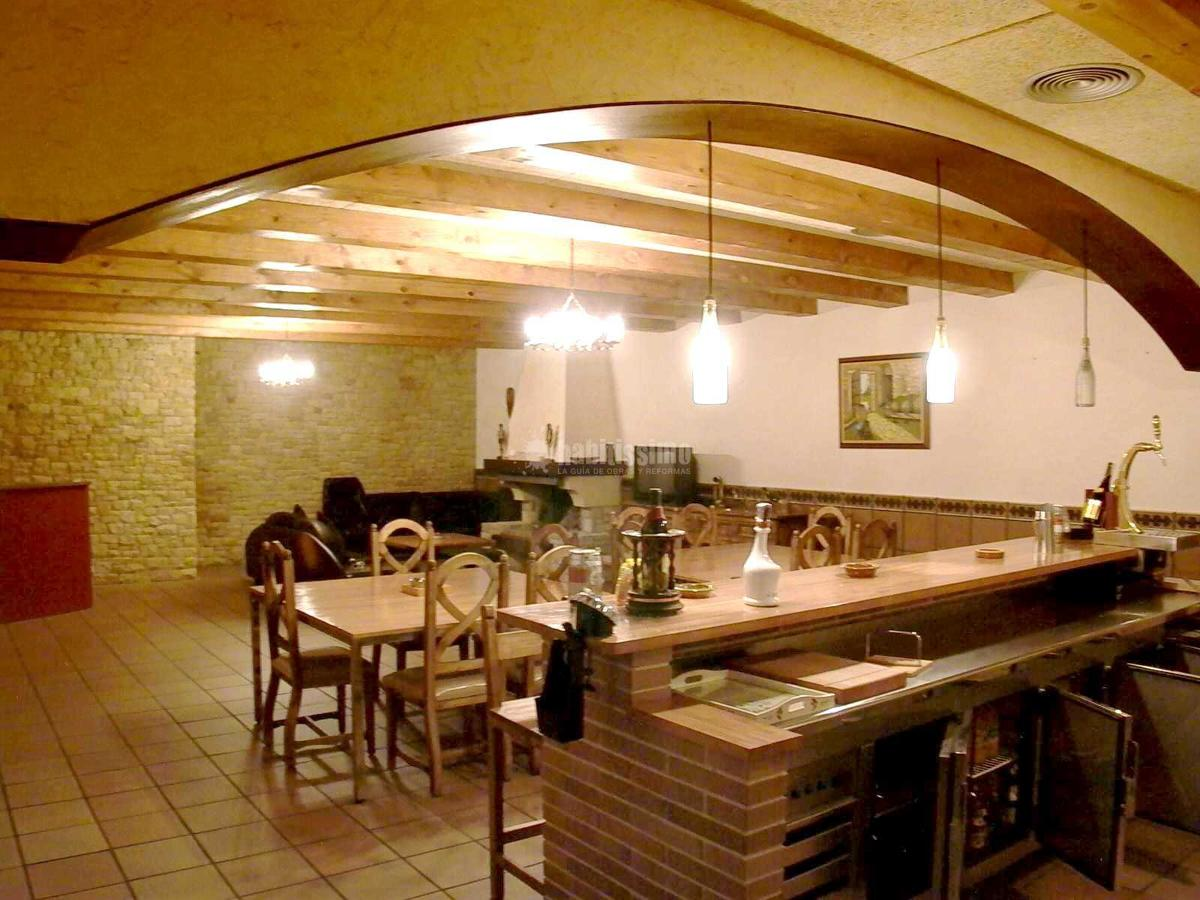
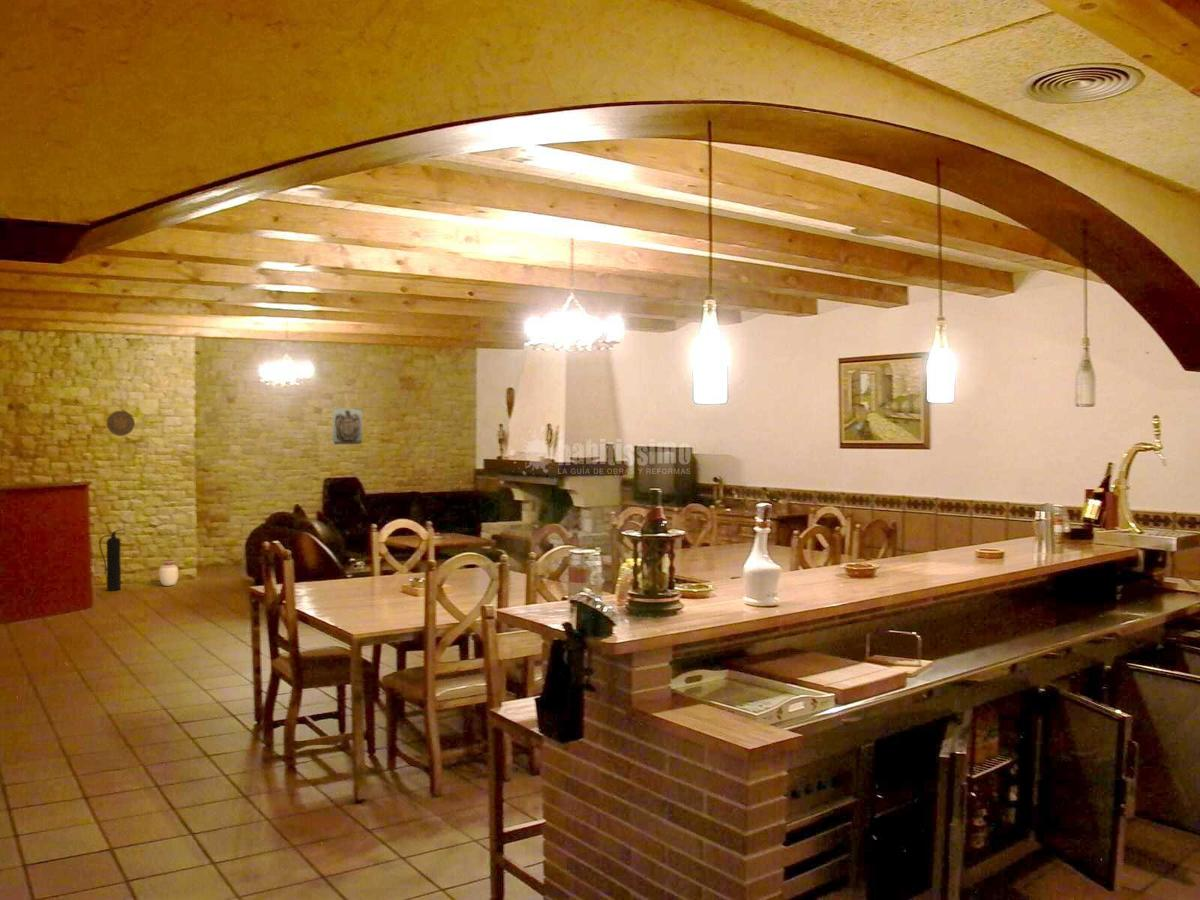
+ vase (168, 573)
+ wall sculpture (348, 426)
+ decorative plate (120, 423)
+ fire extinguisher (112, 559)
